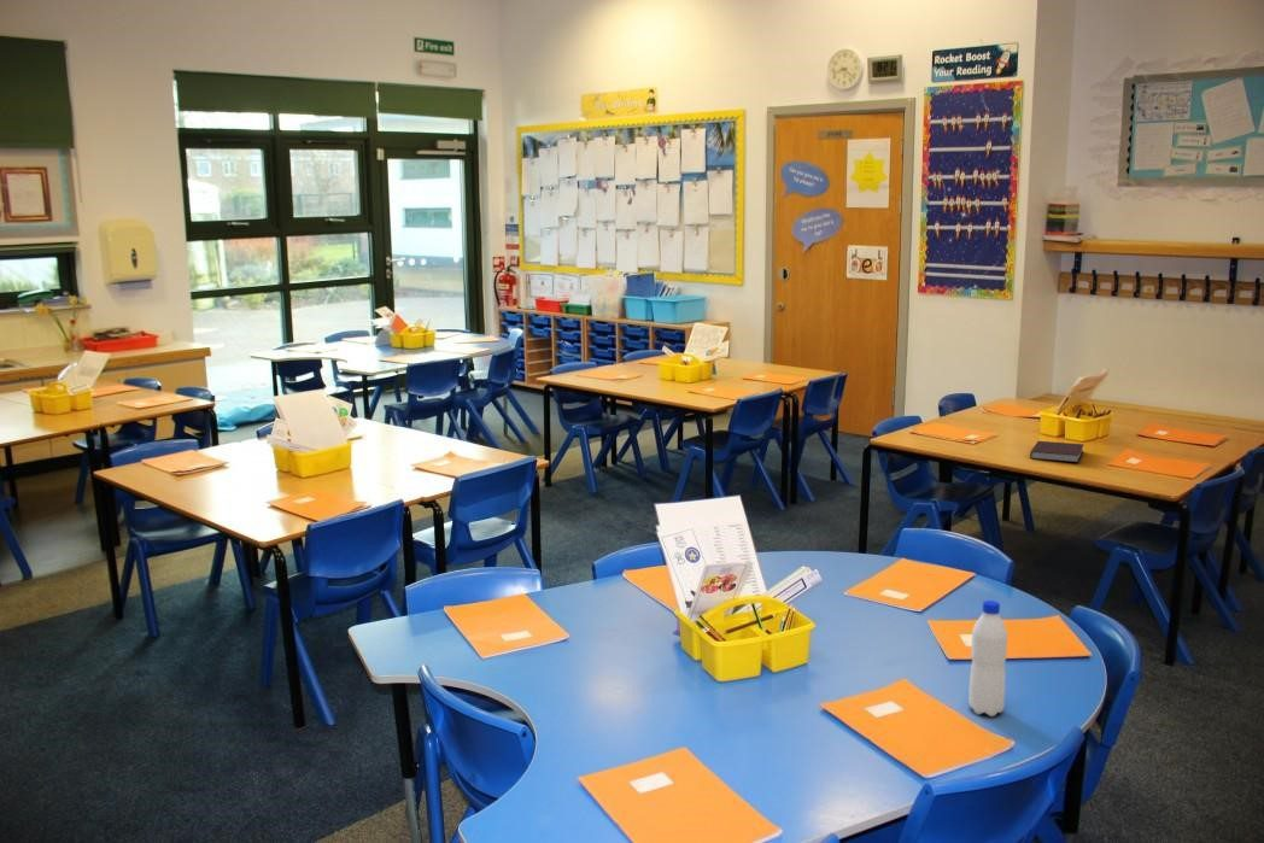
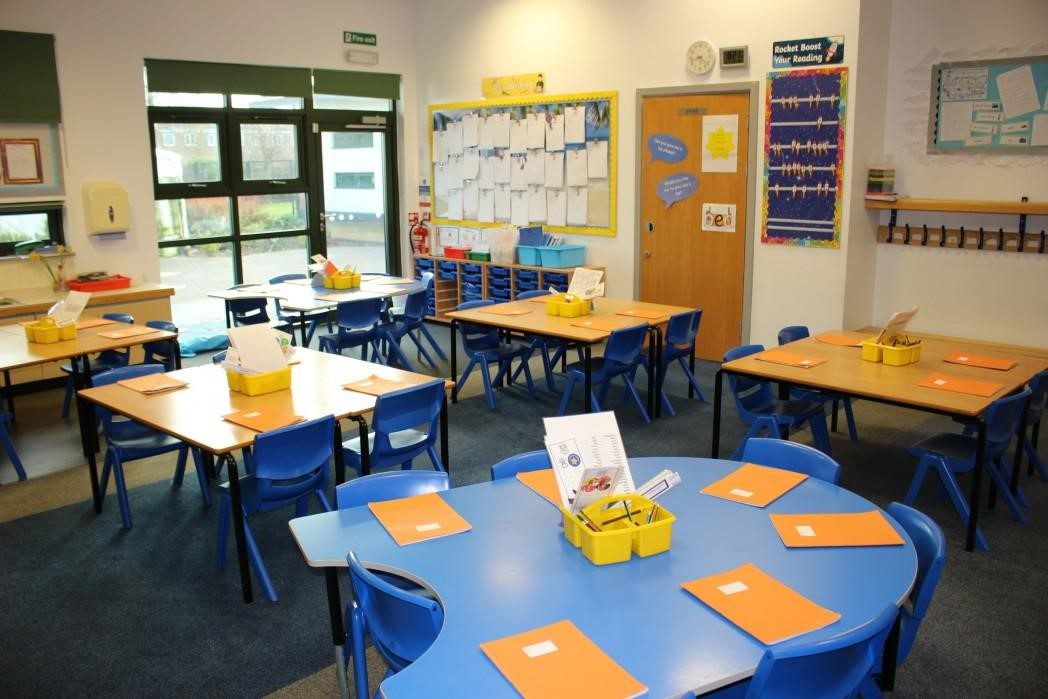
- water bottle (988, 656)
- notebook (1057, 451)
